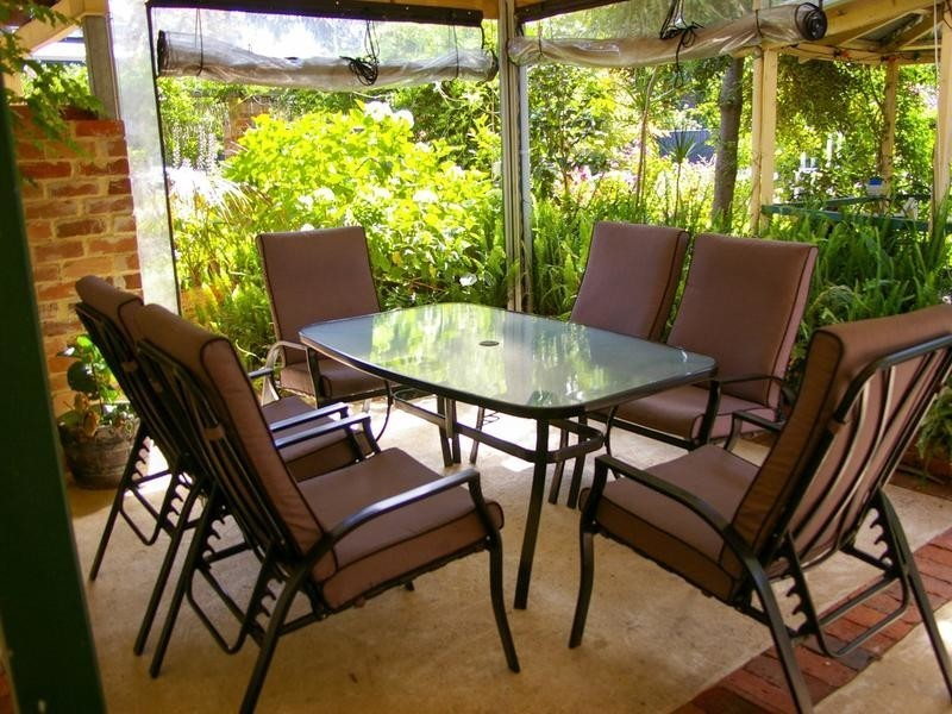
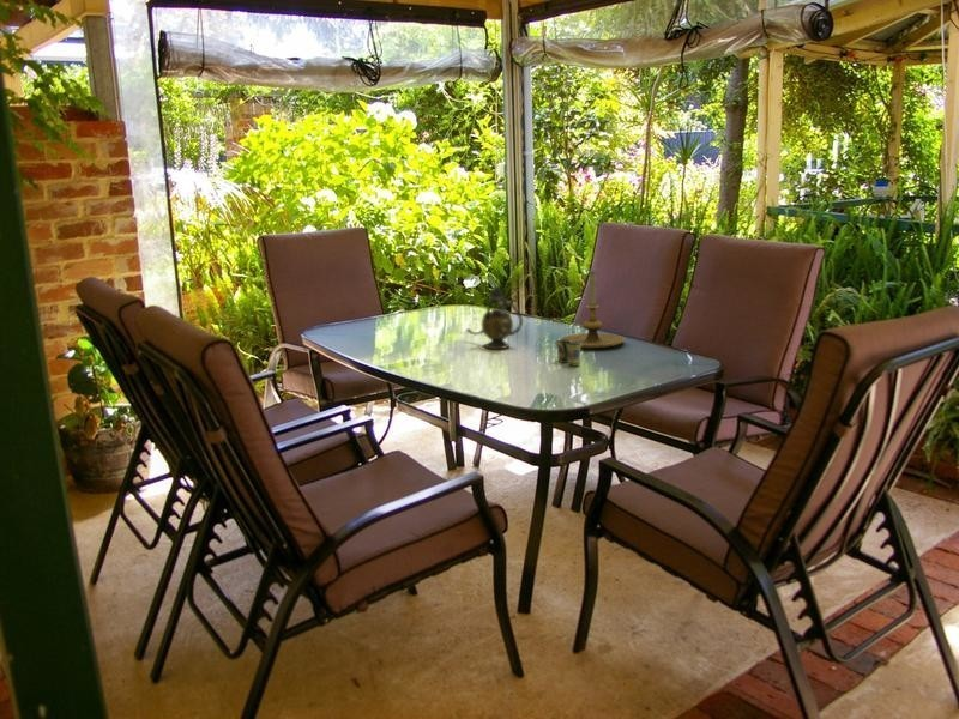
+ teapot (489, 315)
+ cup (568, 352)
+ candle holder (592, 307)
